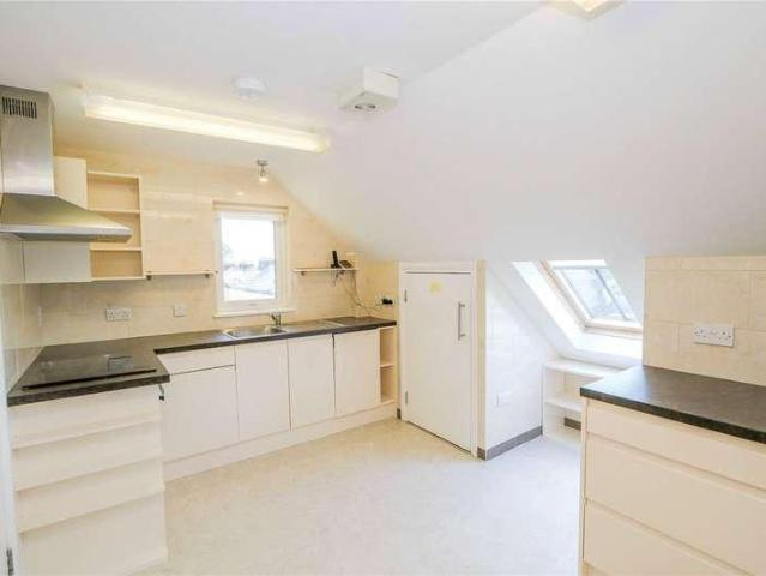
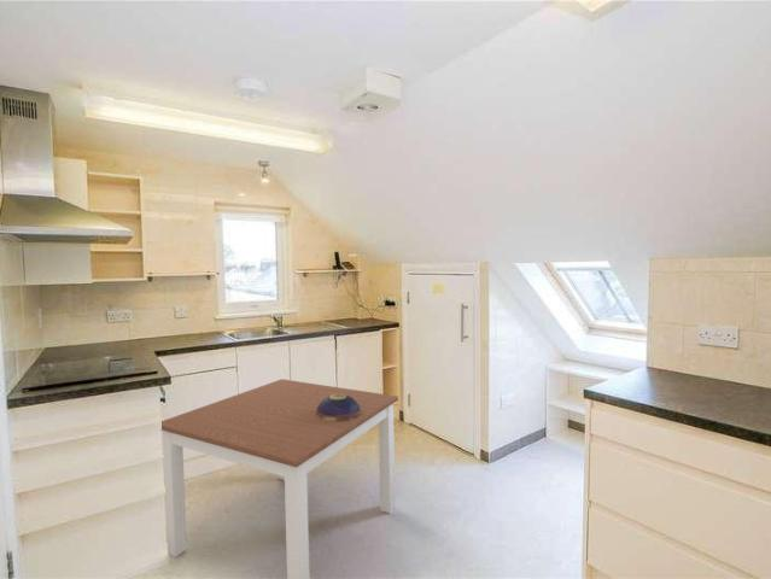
+ decorative bowl (338, 403)
+ dining table (288, 468)
